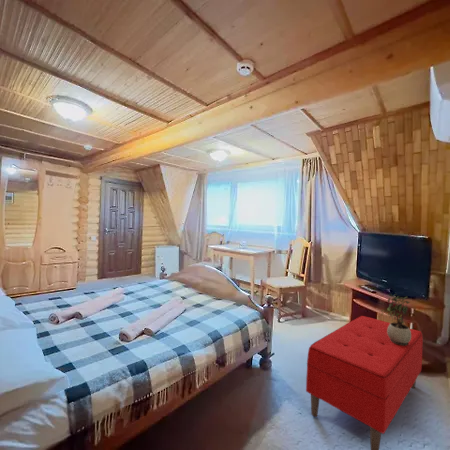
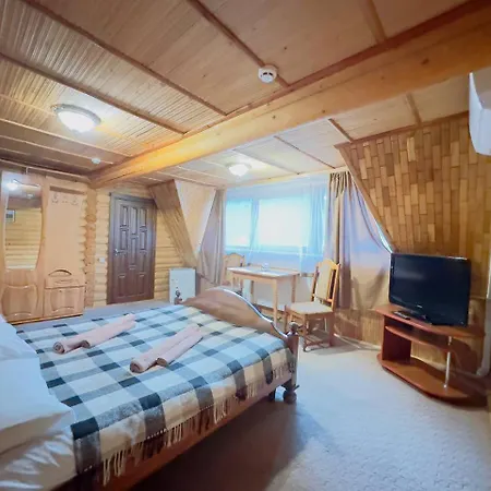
- potted plant (397, 318)
- bench (368, 368)
